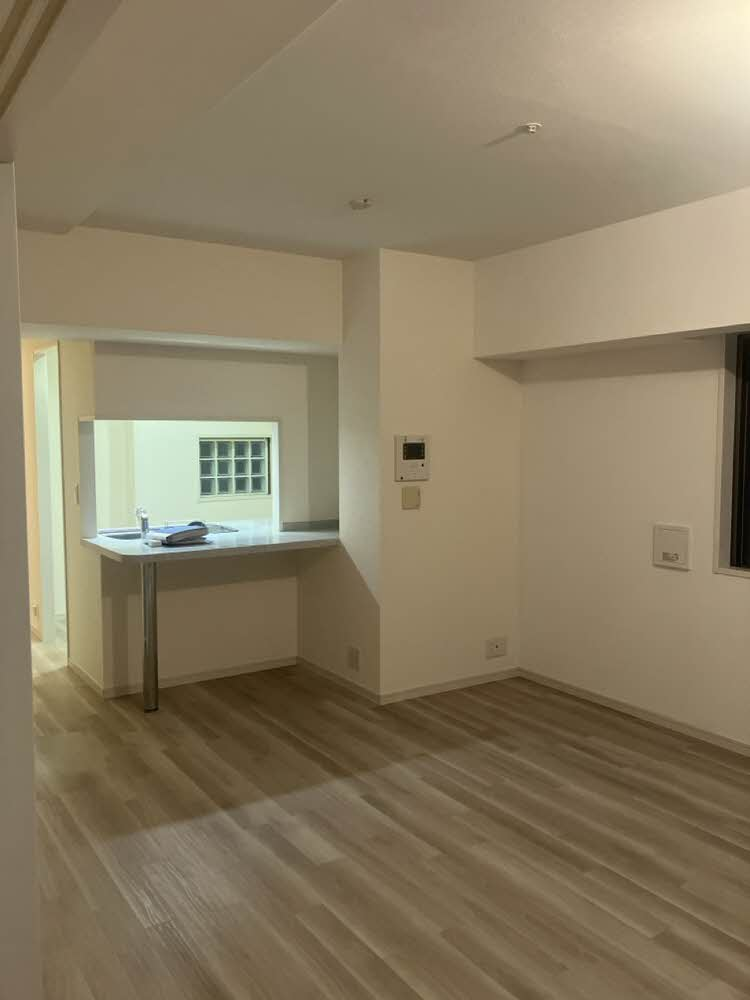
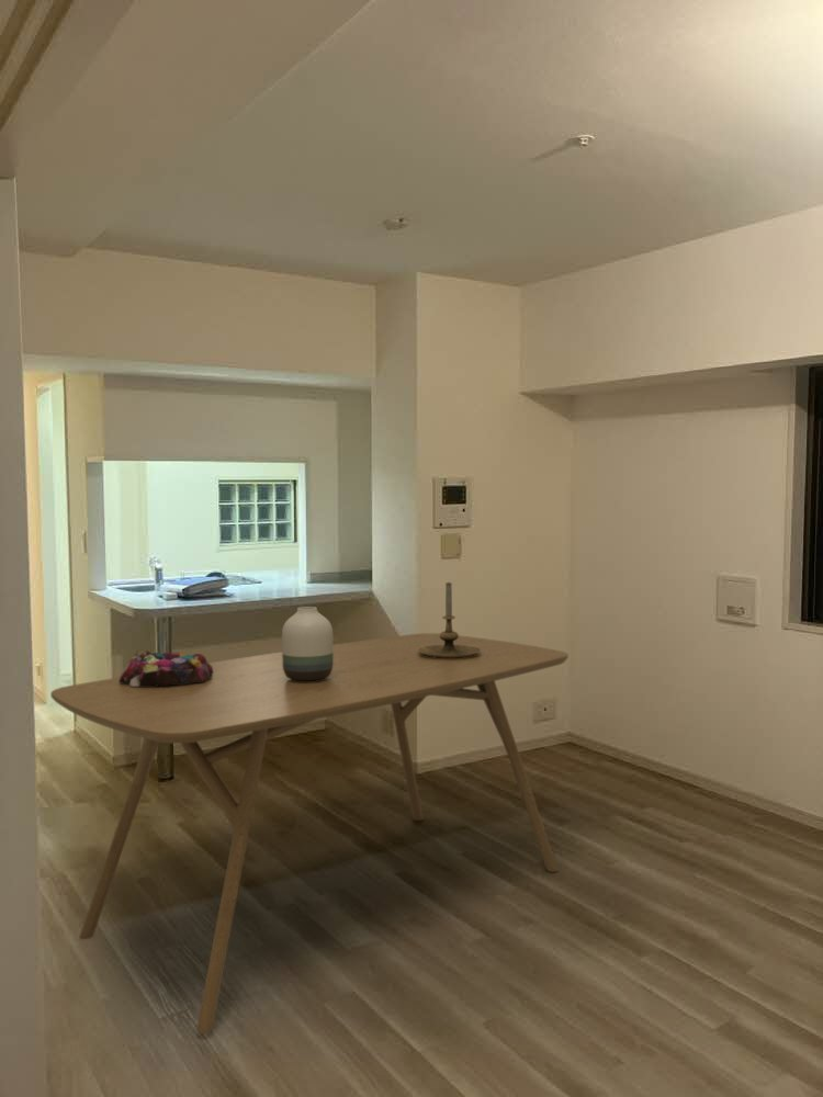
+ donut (166, 665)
+ candle holder (449, 618)
+ dining table (308, 722)
+ vase (307, 643)
